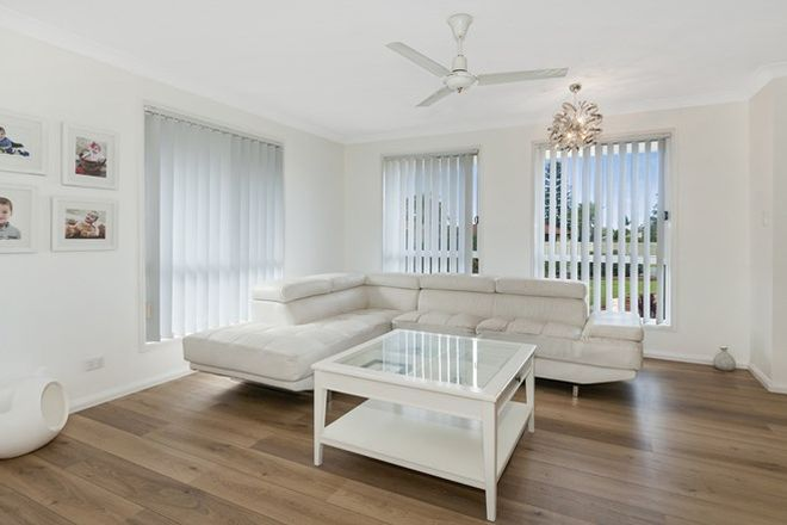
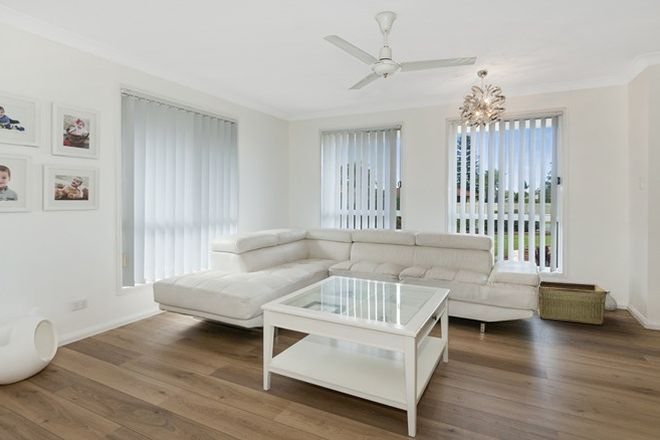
+ hamper (567, 301)
